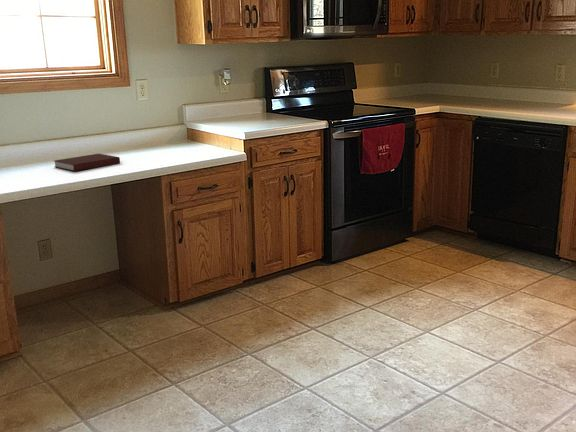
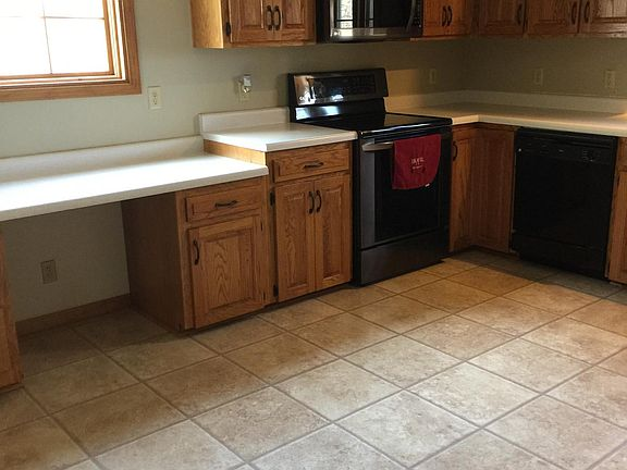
- notebook (87, 161)
